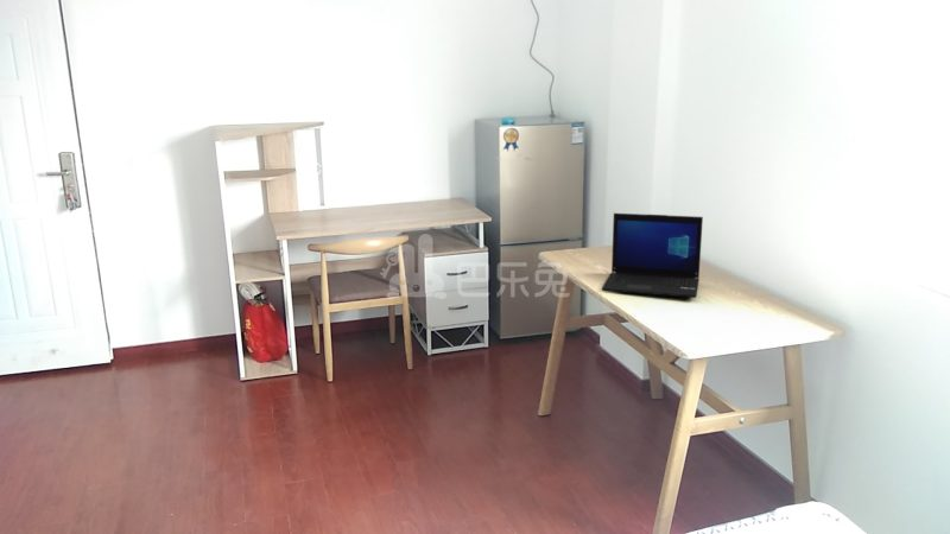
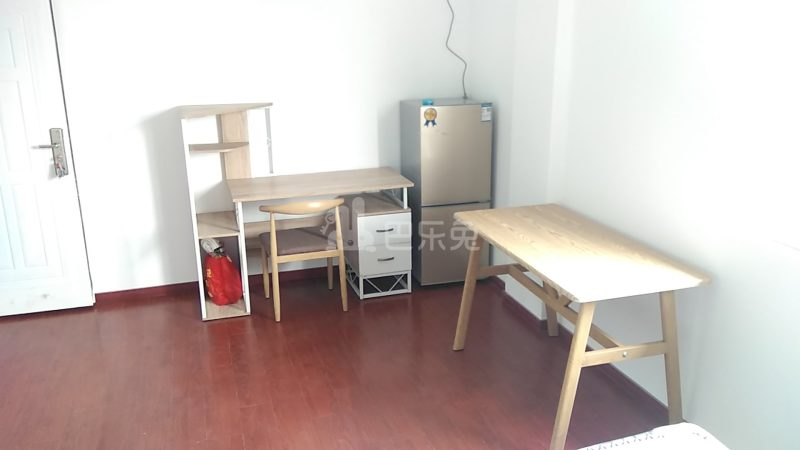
- laptop (652, 253)
